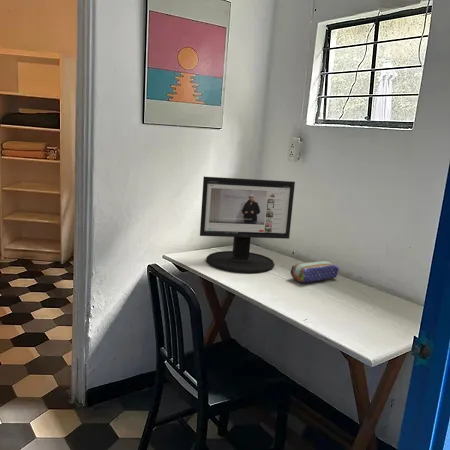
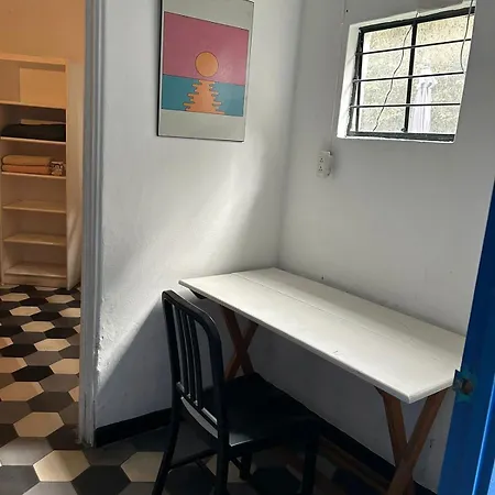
- pencil case (314, 271)
- computer monitor (239, 221)
